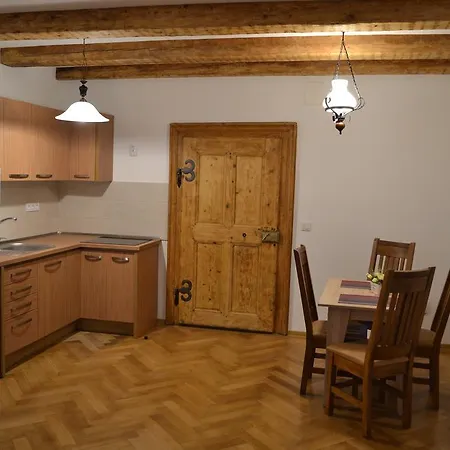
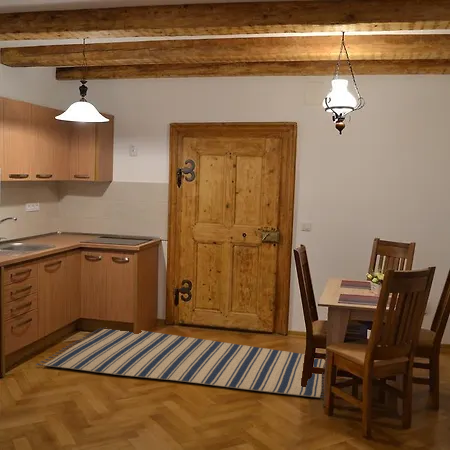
+ rug (199, 351)
